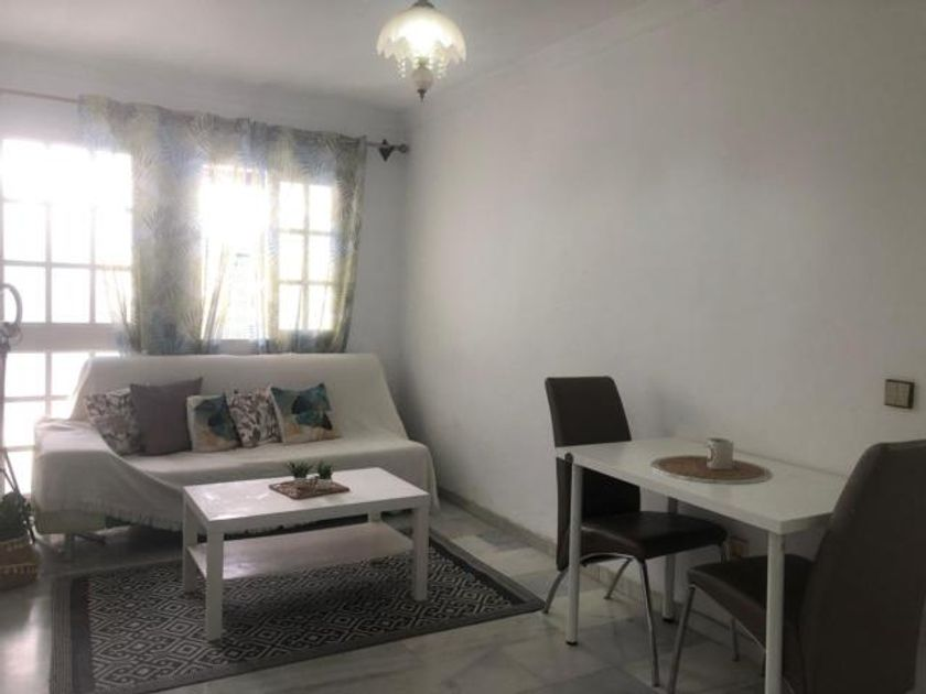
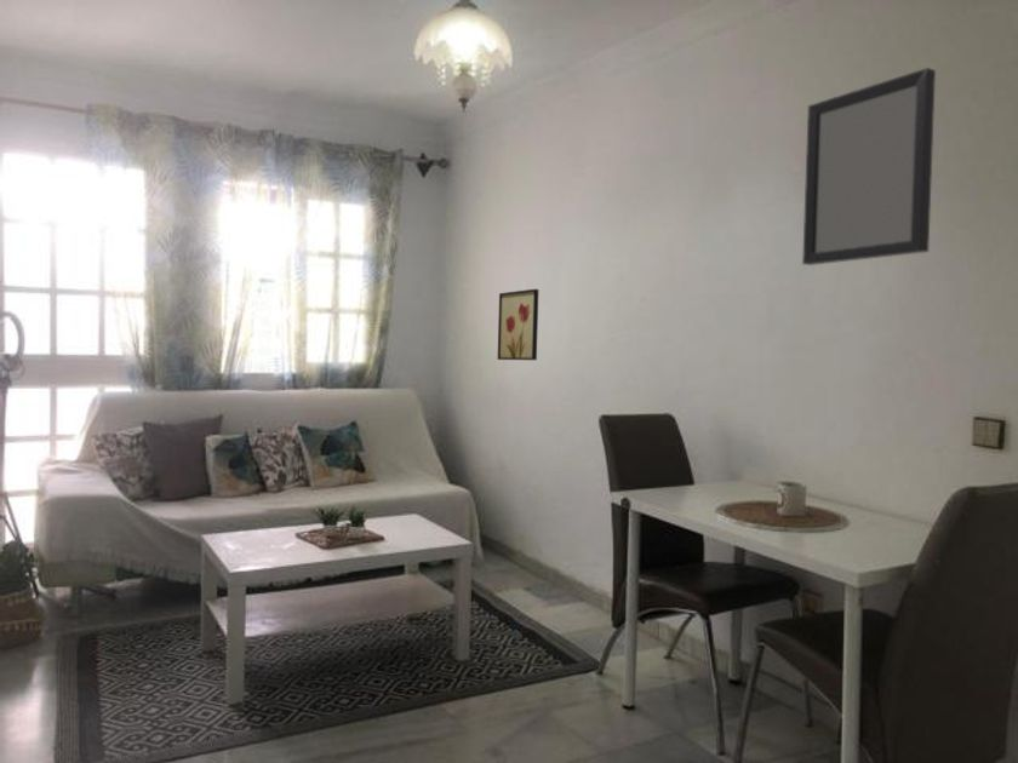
+ home mirror (864, 173)
+ wall art (517, 325)
